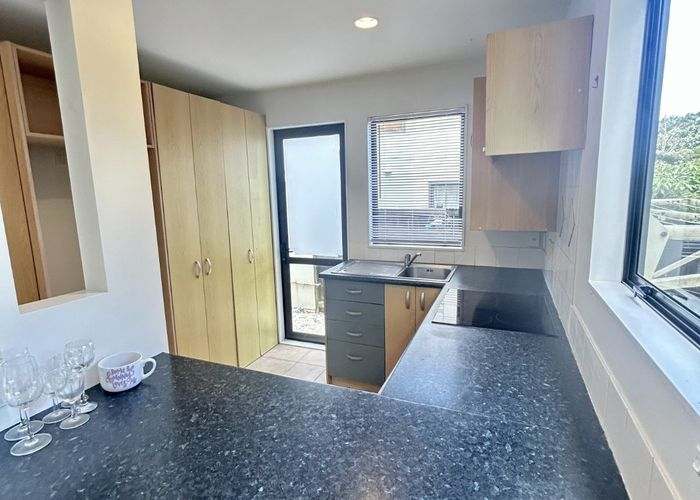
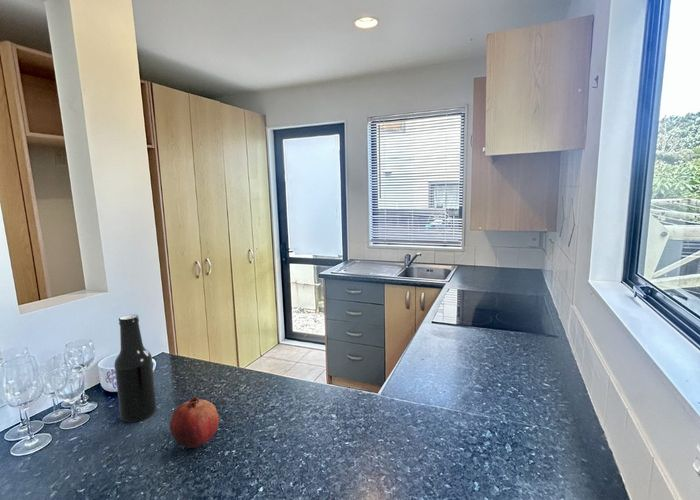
+ fruit (194, 420)
+ beer bottle (134, 366)
